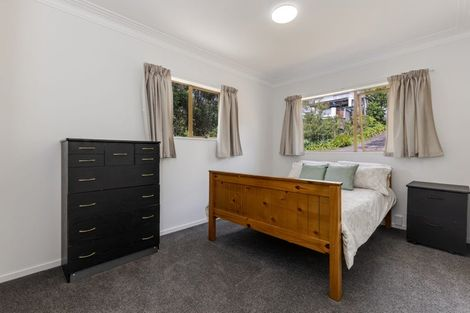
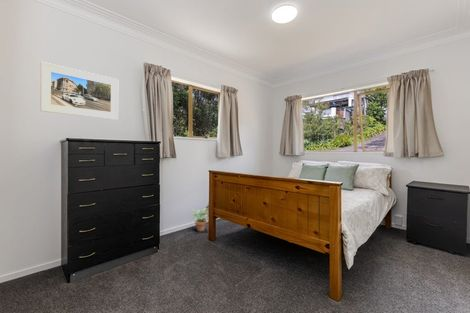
+ potted plant (198, 219)
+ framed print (83, 93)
